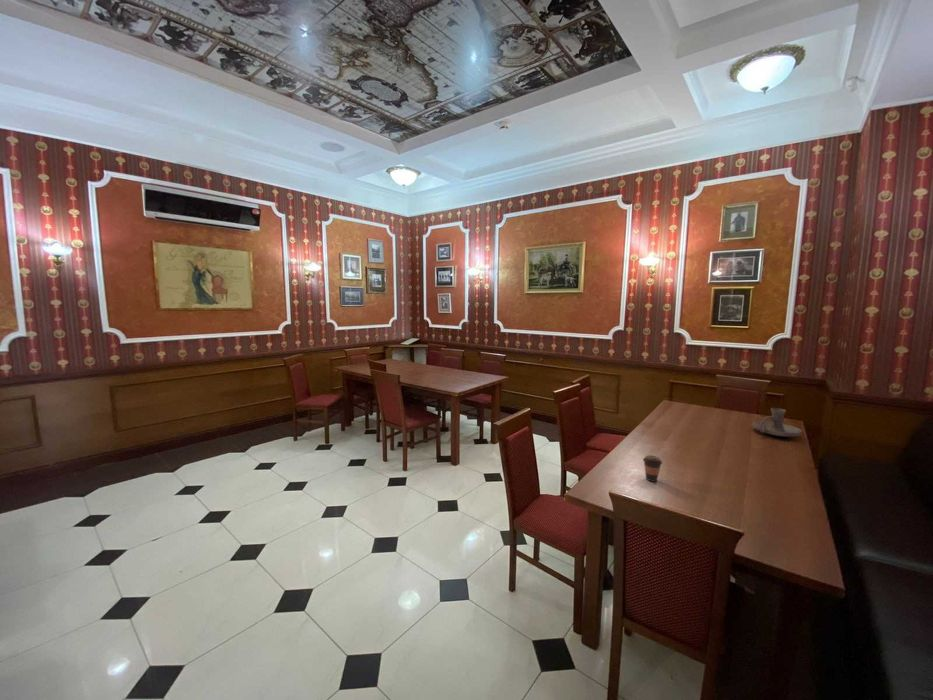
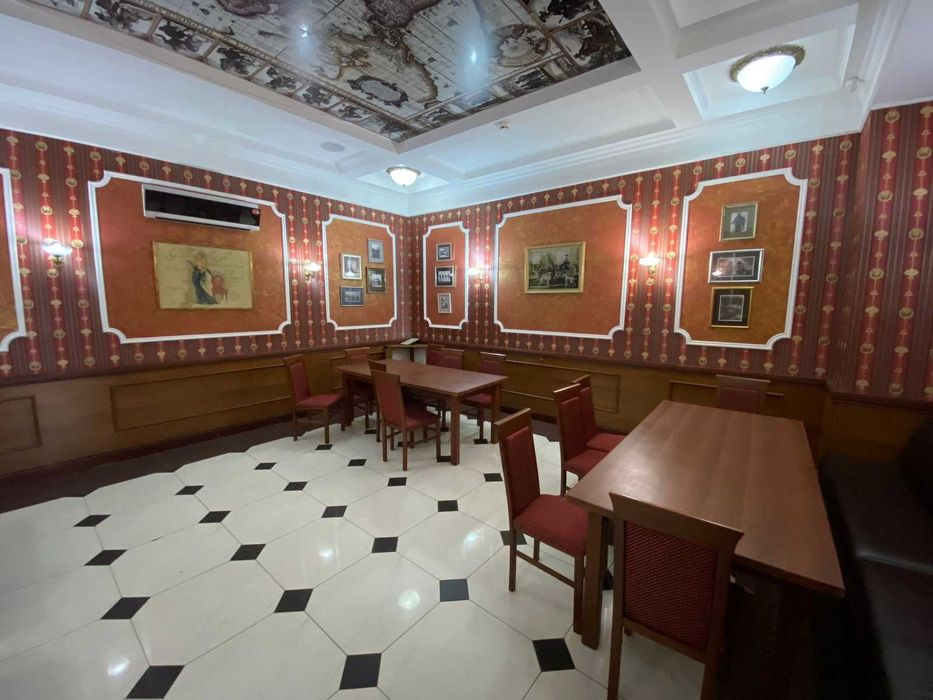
- candle holder (774, 422)
- coffee cup (652, 468)
